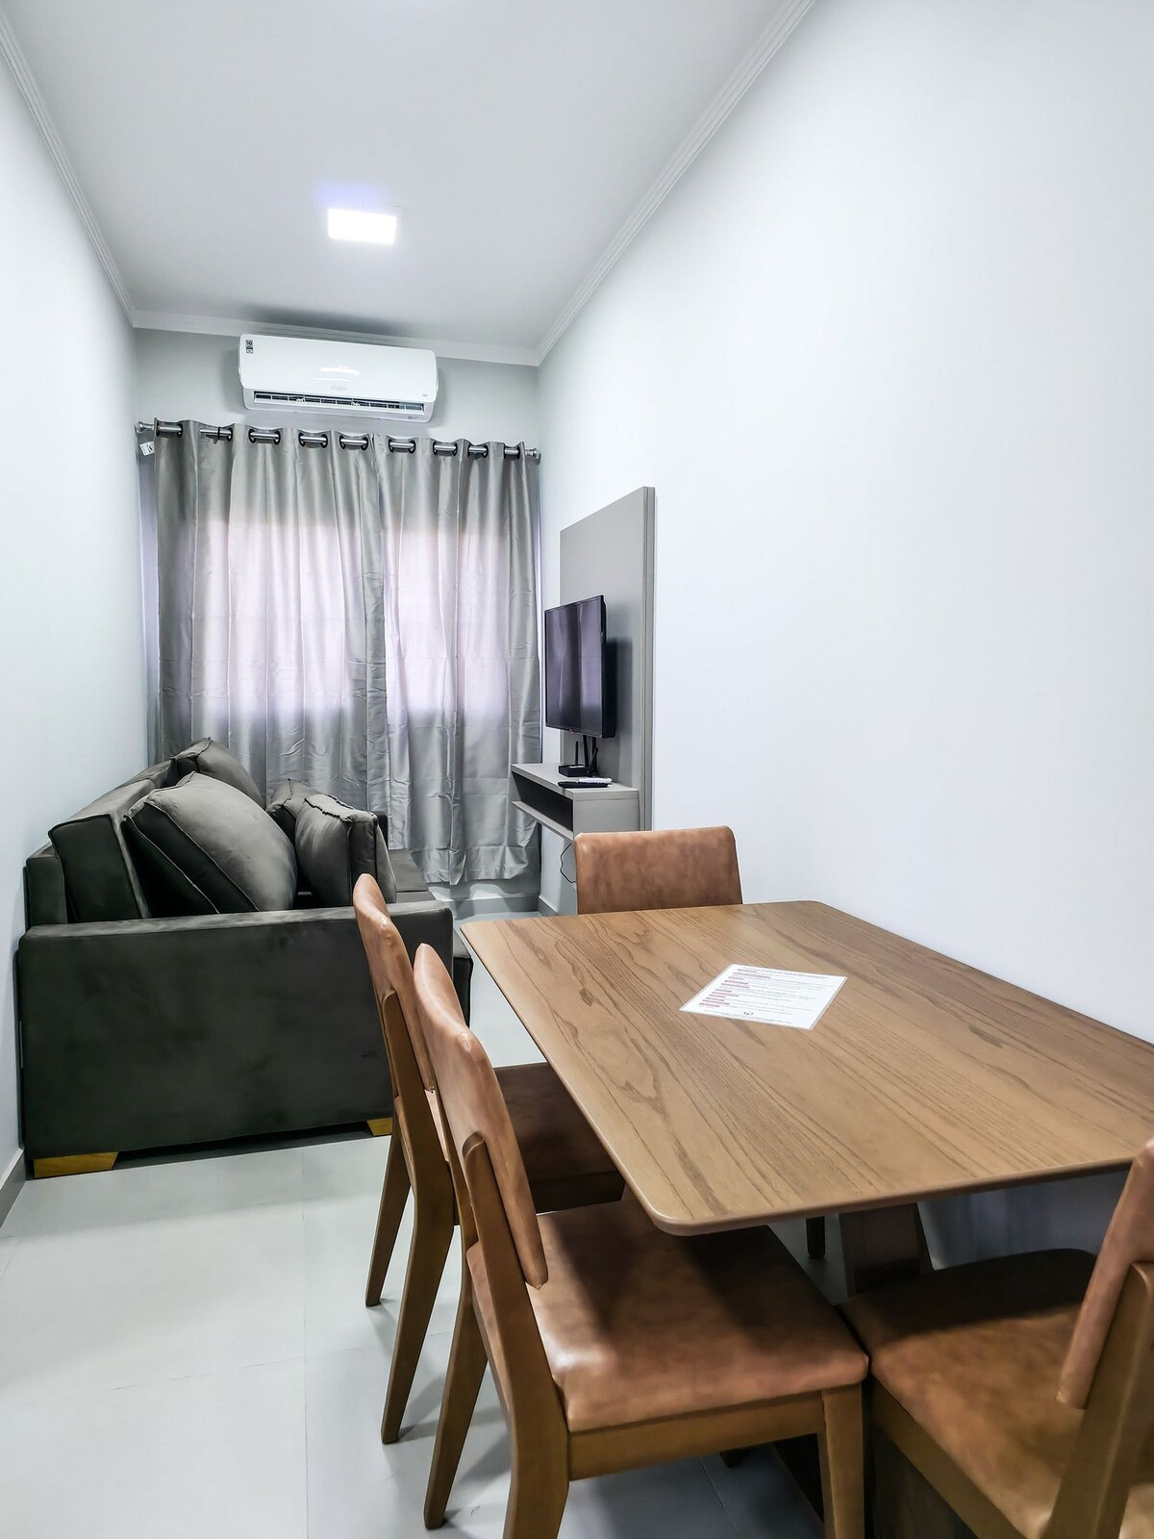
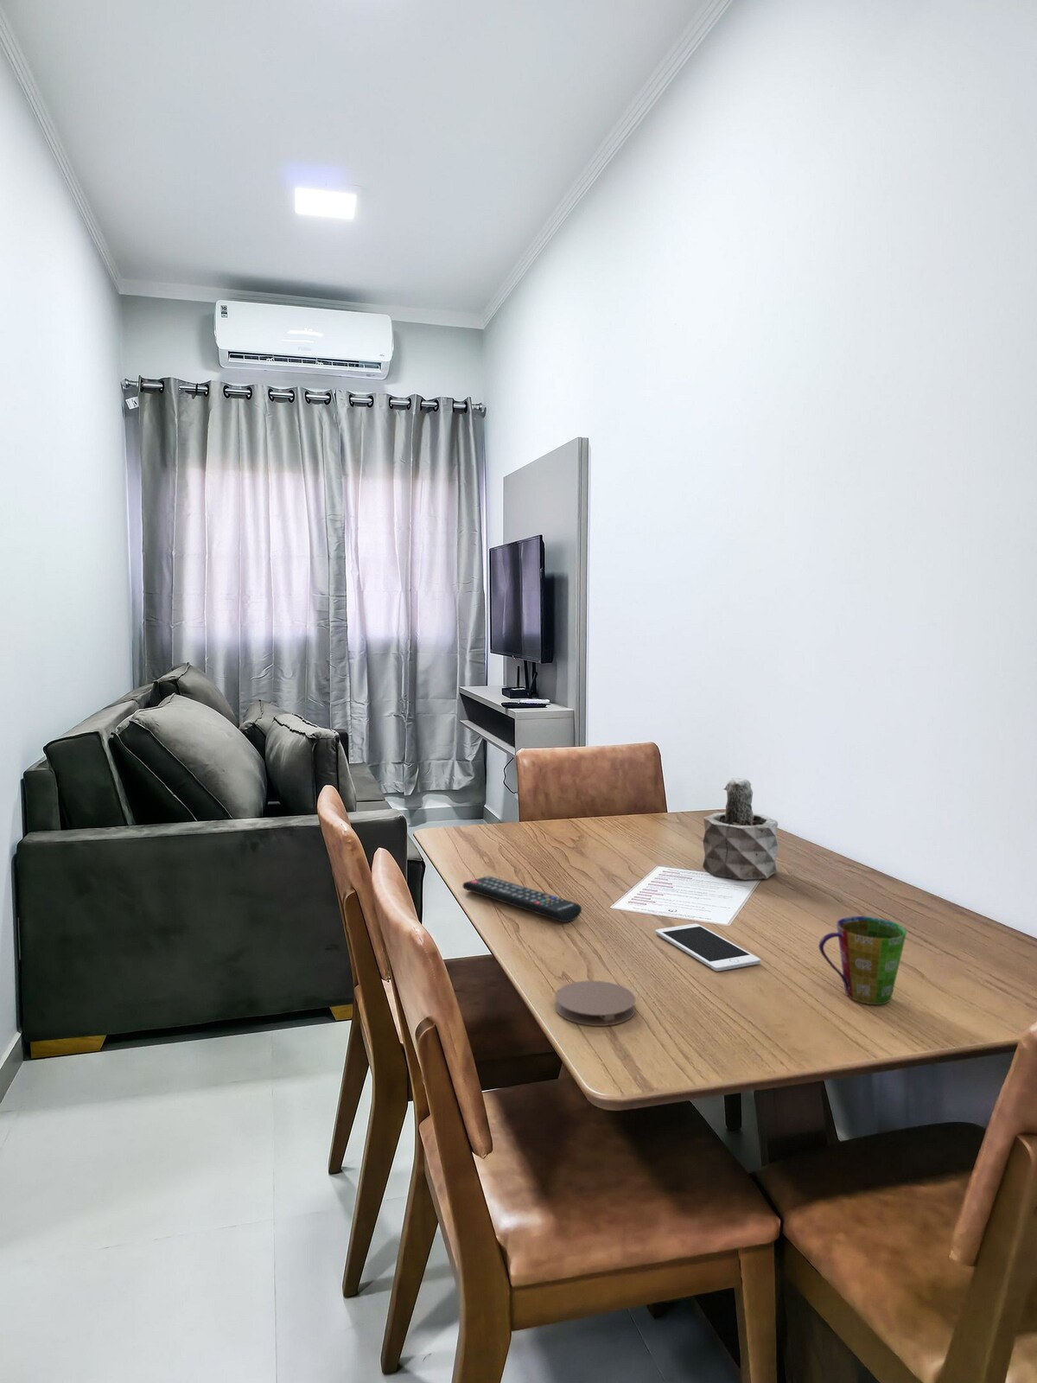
+ cell phone (705, 945)
+ cup (859, 962)
+ coaster (595, 1002)
+ remote control (520, 897)
+ succulent plant (741, 824)
